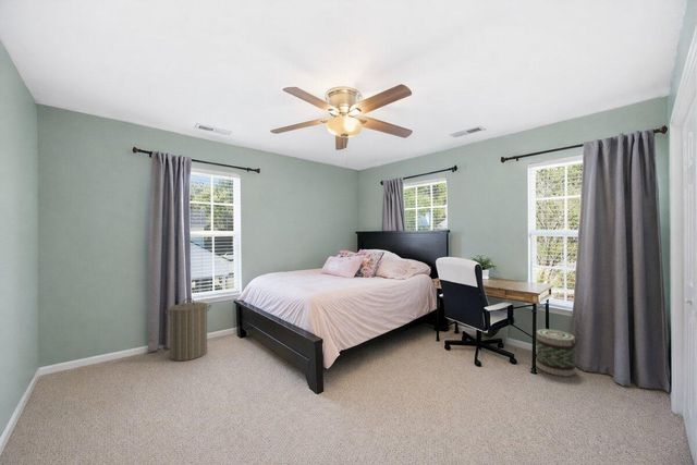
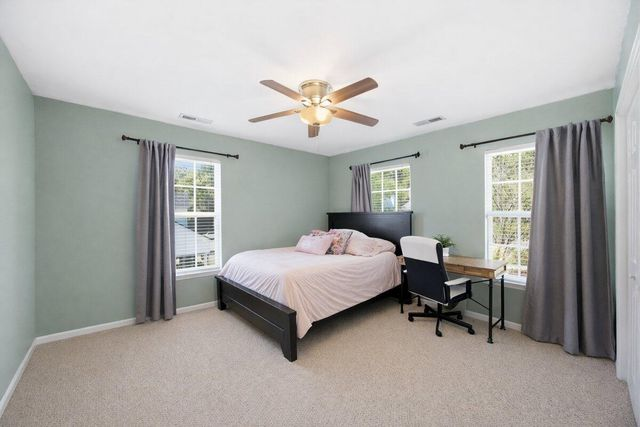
- basket (555, 350)
- laundry hamper (188, 326)
